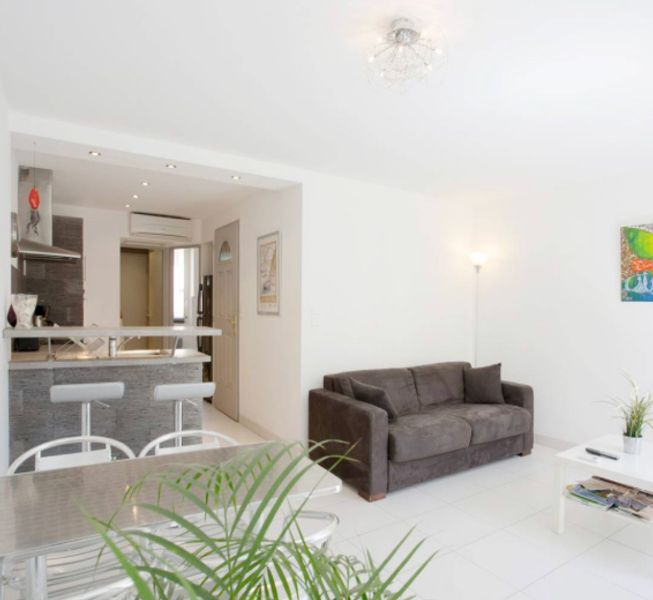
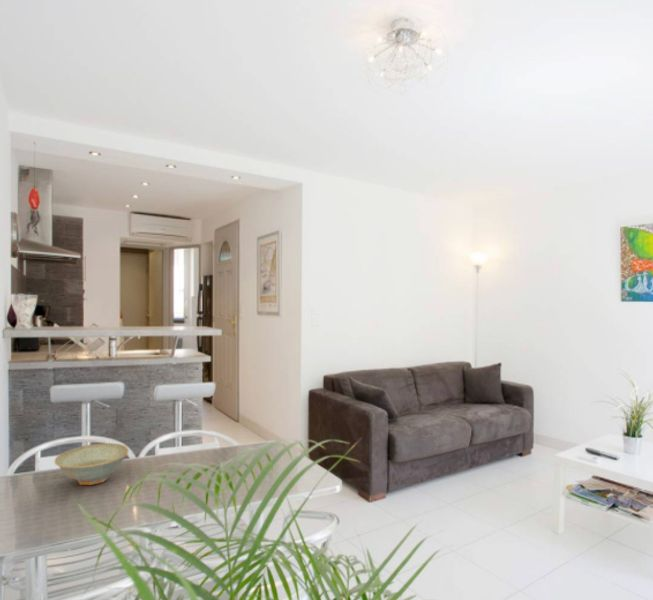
+ dish (92, 466)
